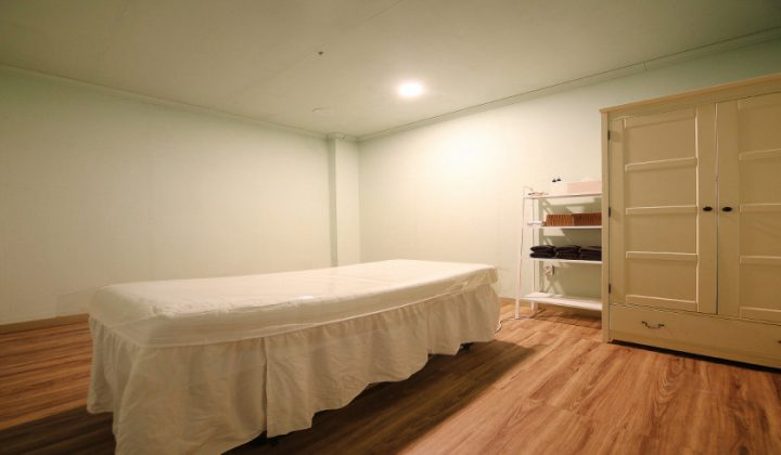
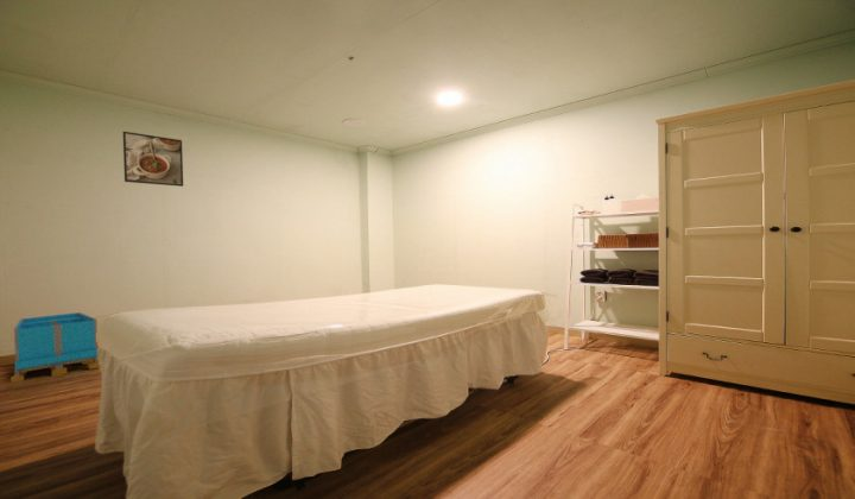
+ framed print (154, 159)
+ storage bin (57, 342)
